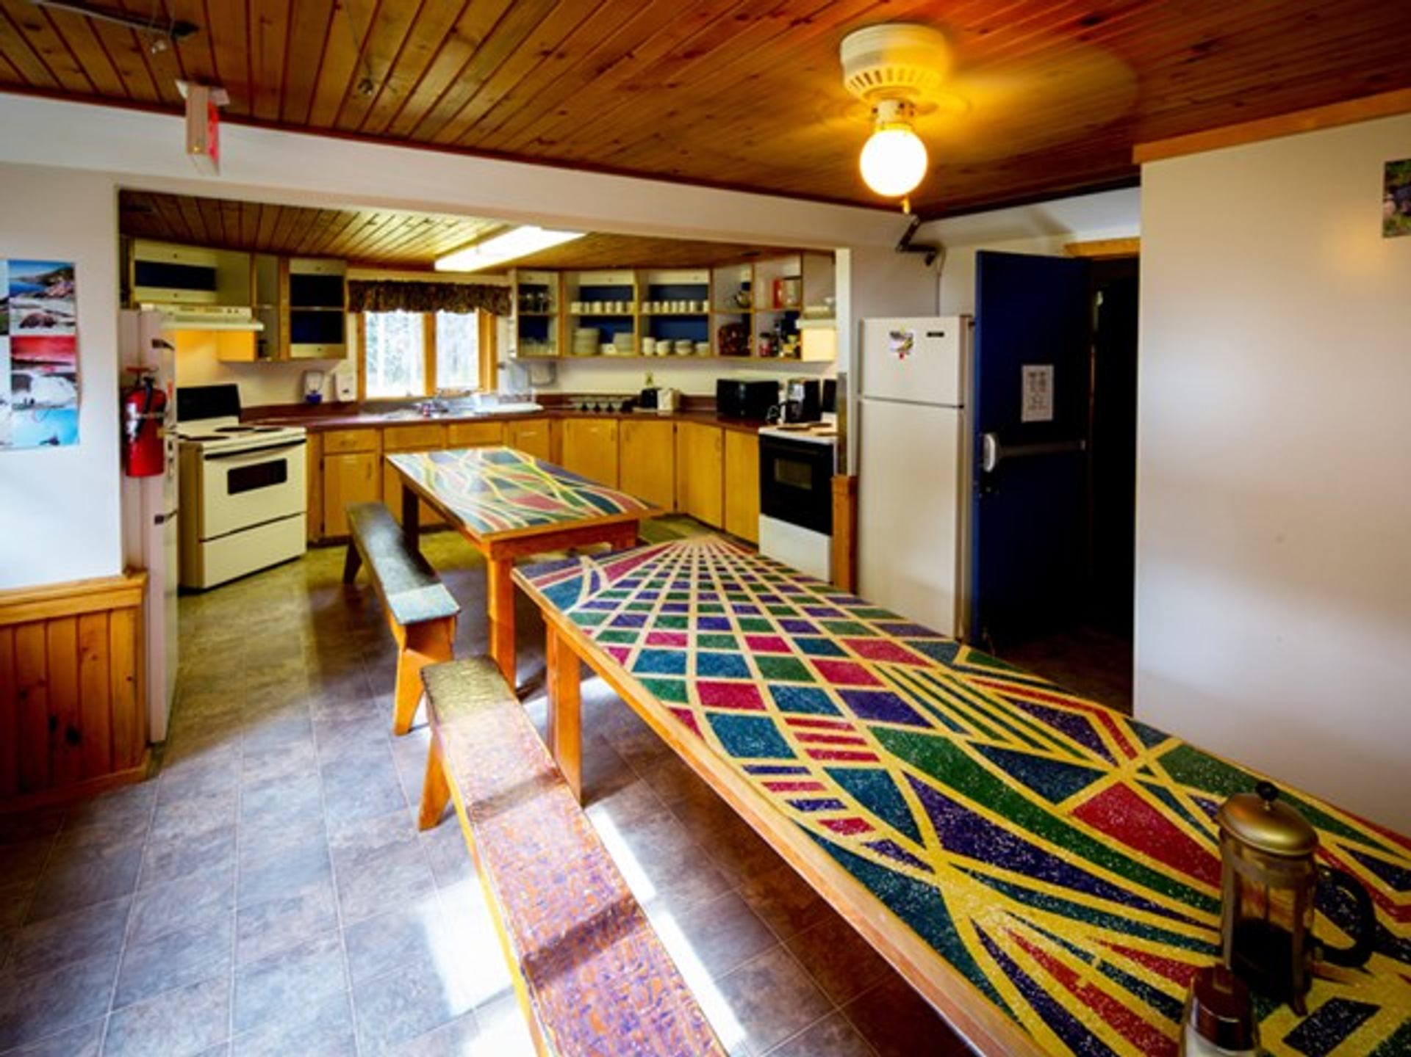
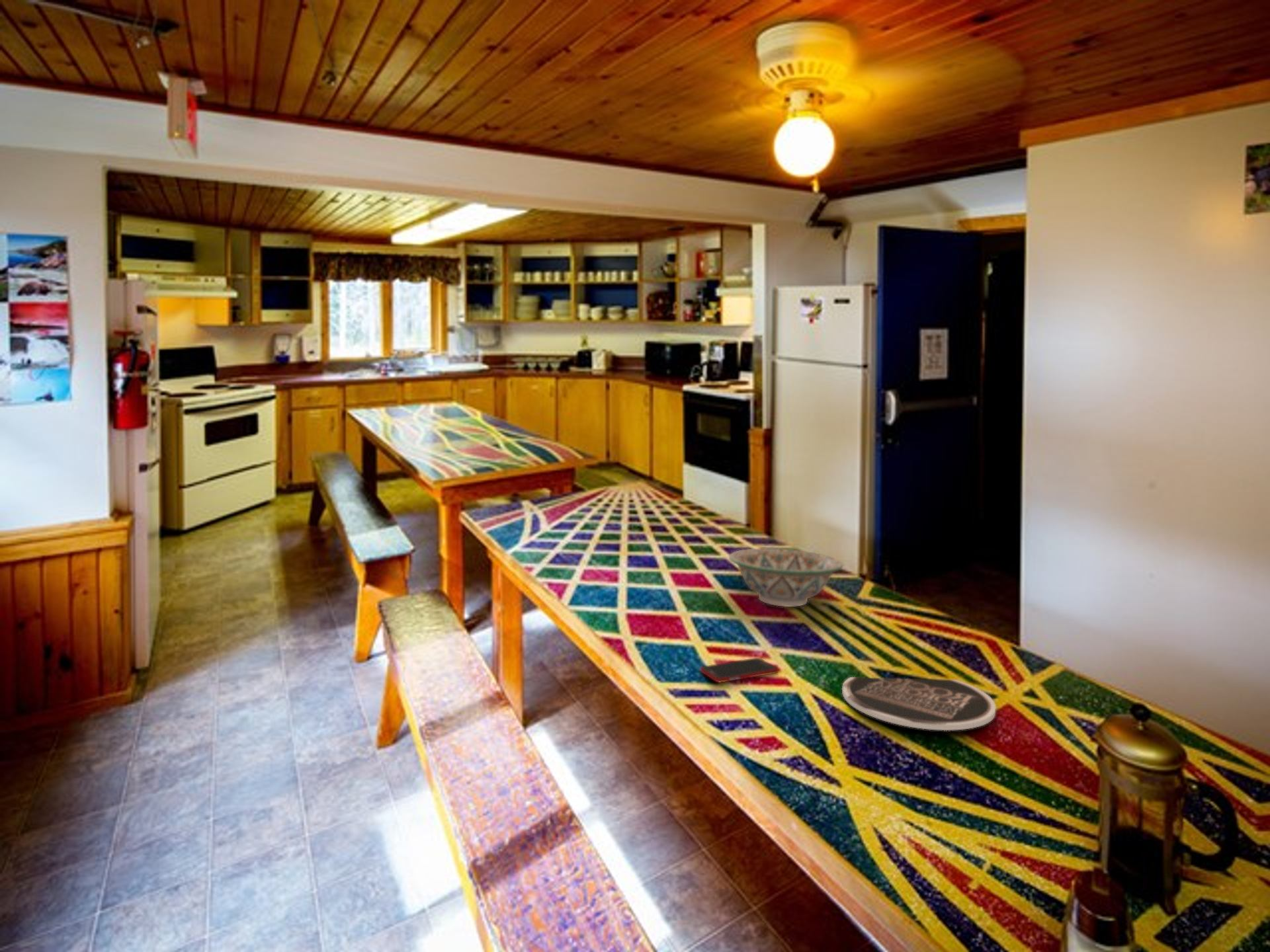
+ decorative bowl (784, 579)
+ cell phone (739, 670)
+ plate (916, 697)
